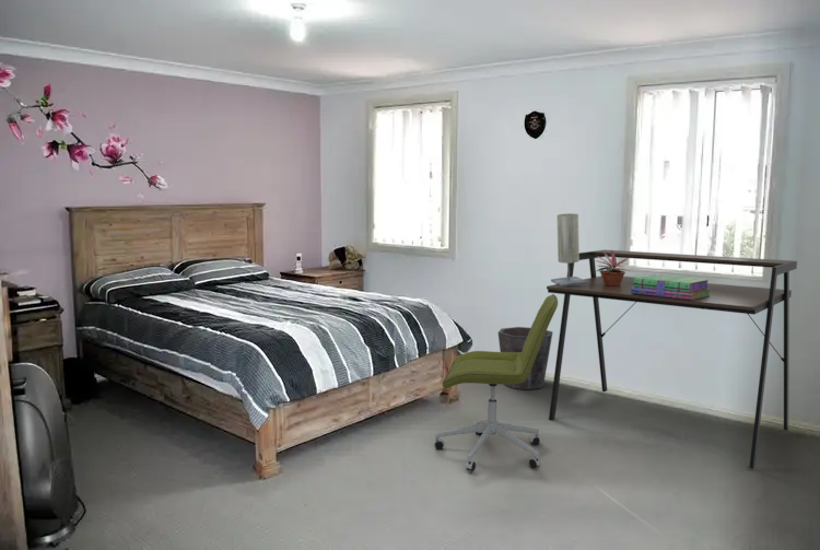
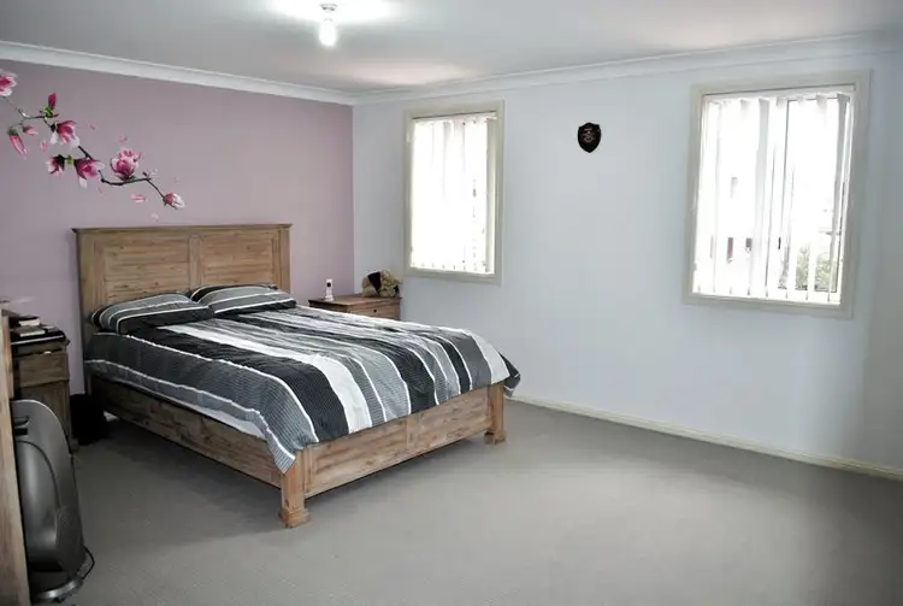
- office chair (494, 374)
- table lamp (570, 250)
- potted plant (611, 267)
- waste bin (520, 351)
- desk (671, 305)
- stack of books (670, 285)
